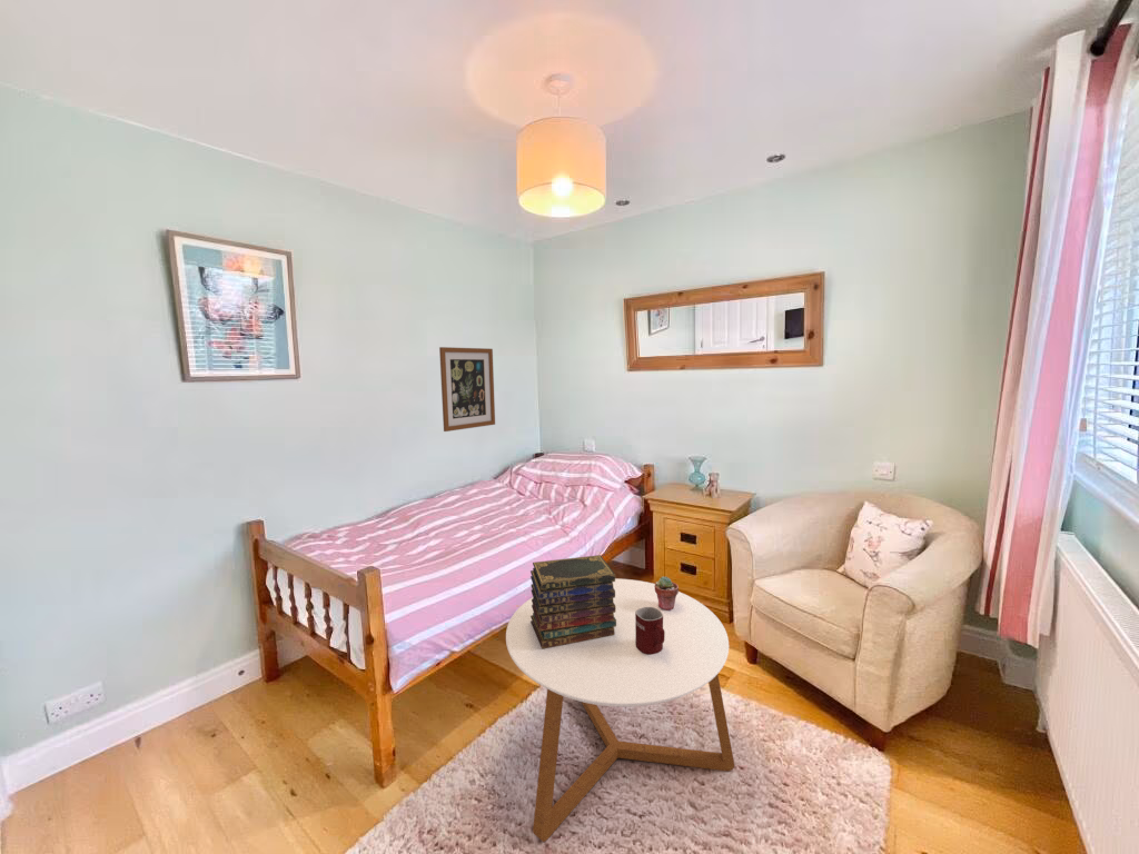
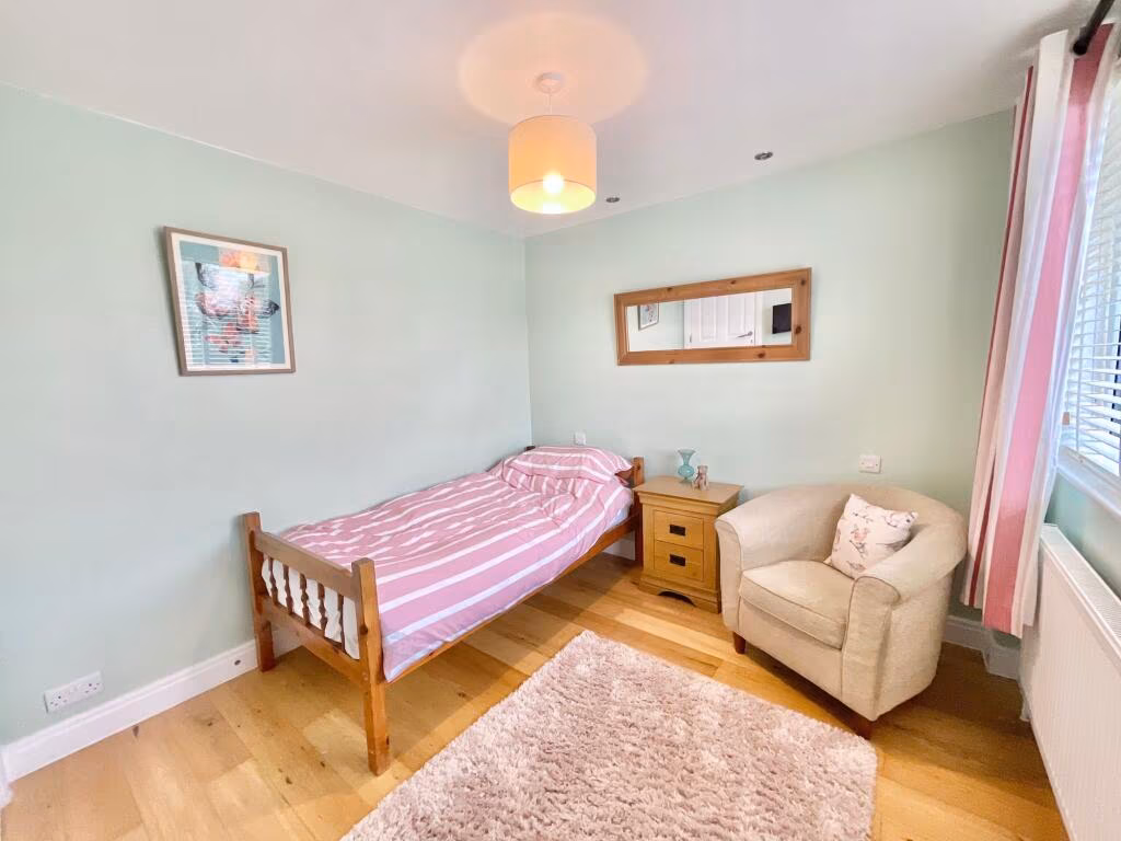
- potted succulent (666, 590)
- coffee table (613, 688)
- book stack (572, 597)
- wall art (468, 388)
- mug (652, 632)
